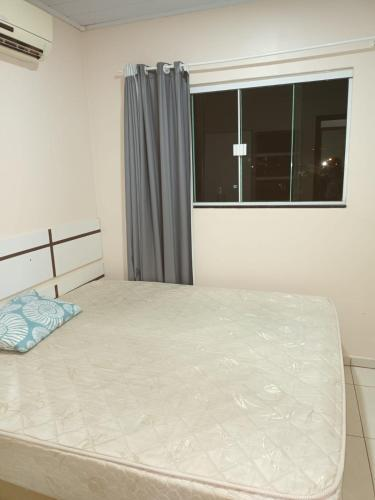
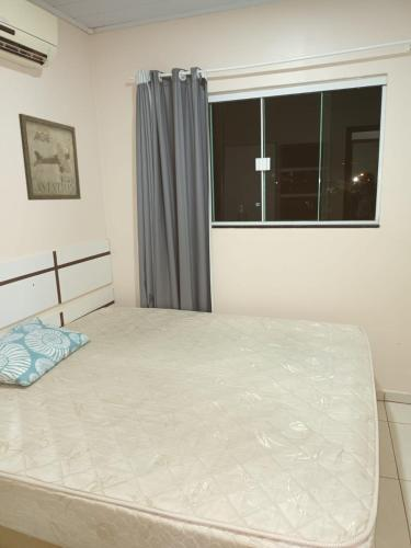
+ wall art (53, 161)
